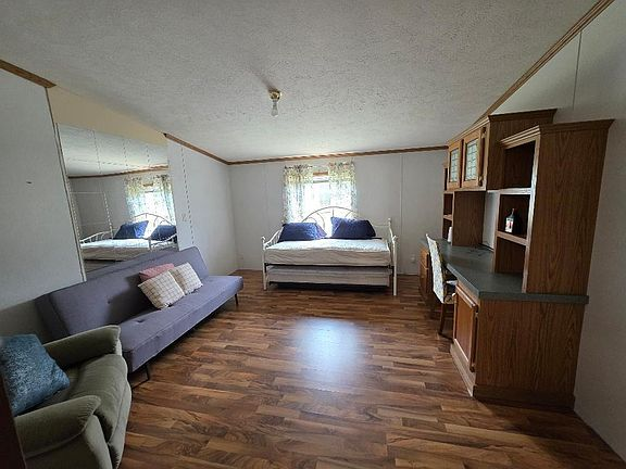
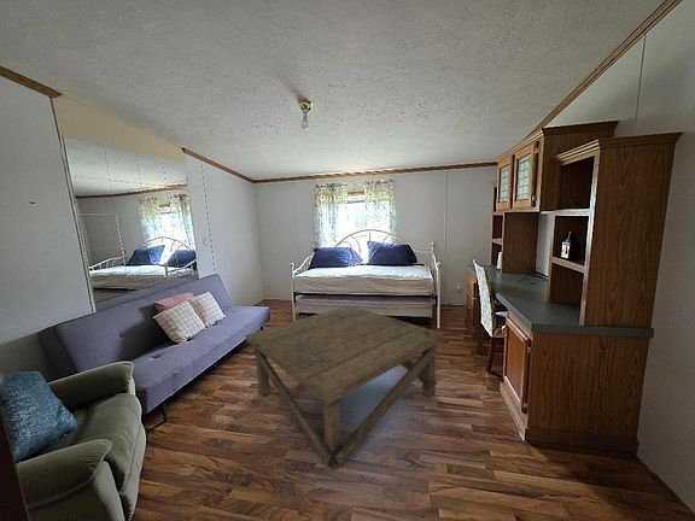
+ coffee table (343, 364)
